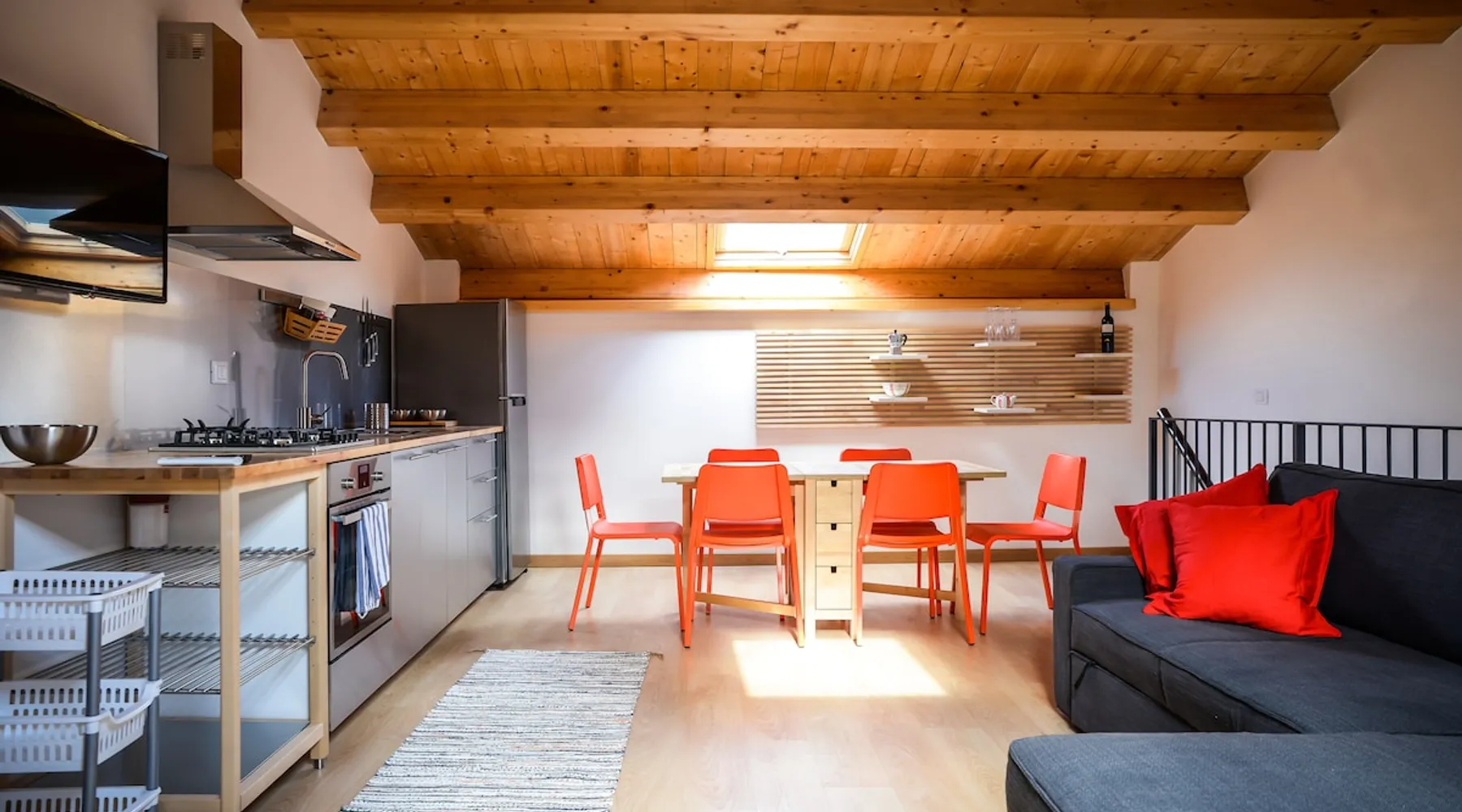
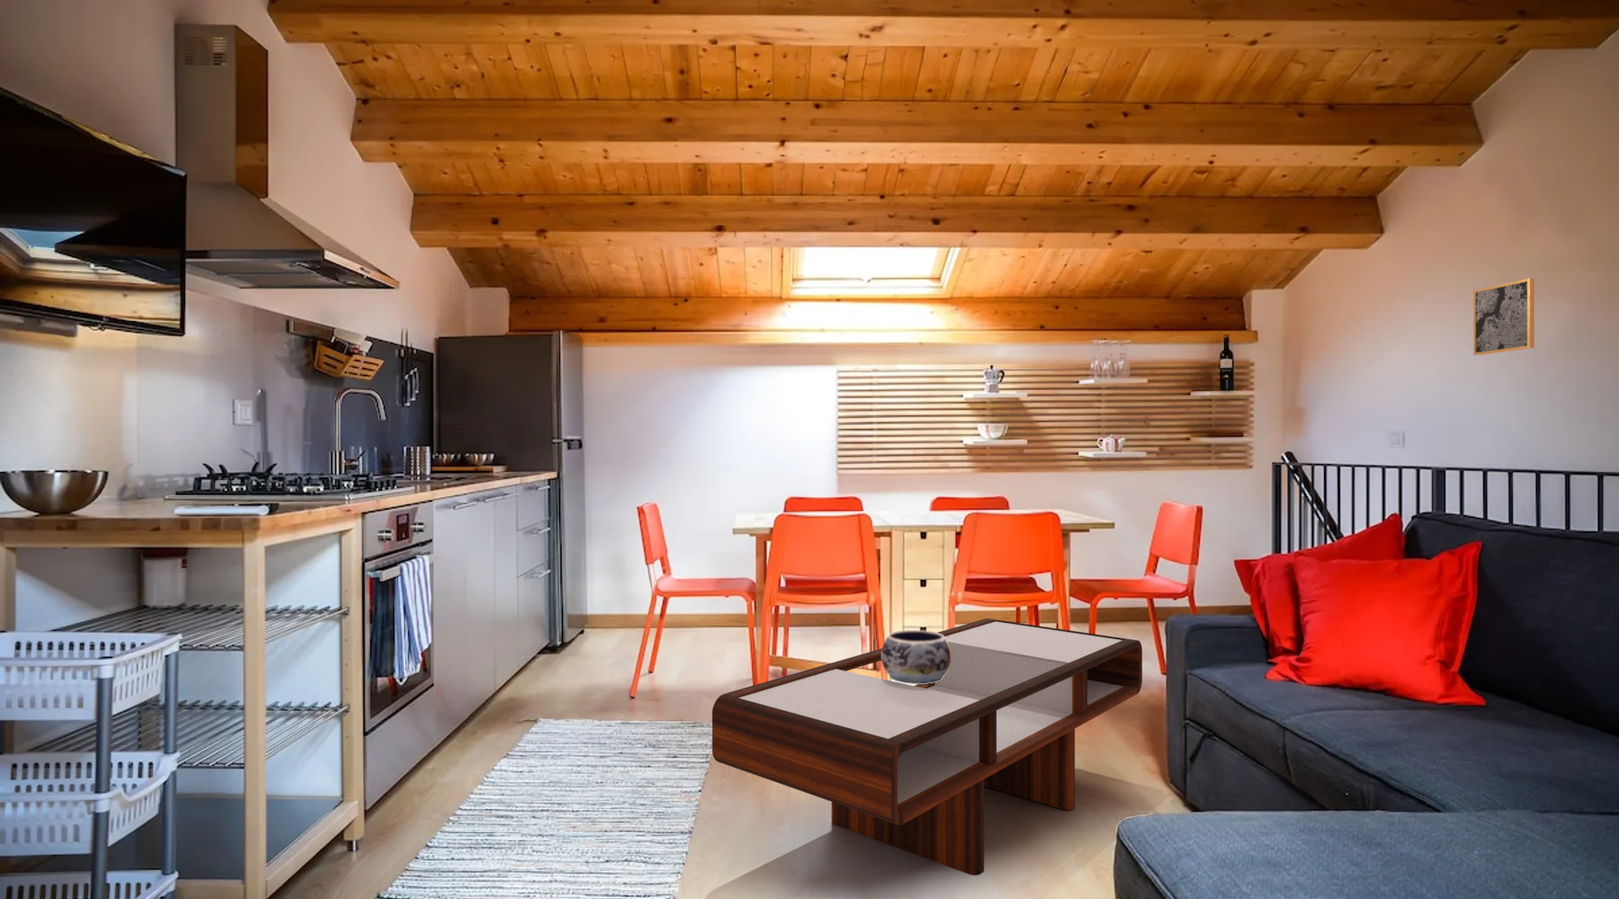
+ wall art (1502, 318)
+ coffee table (956, 738)
+ decorative bowl (916, 653)
